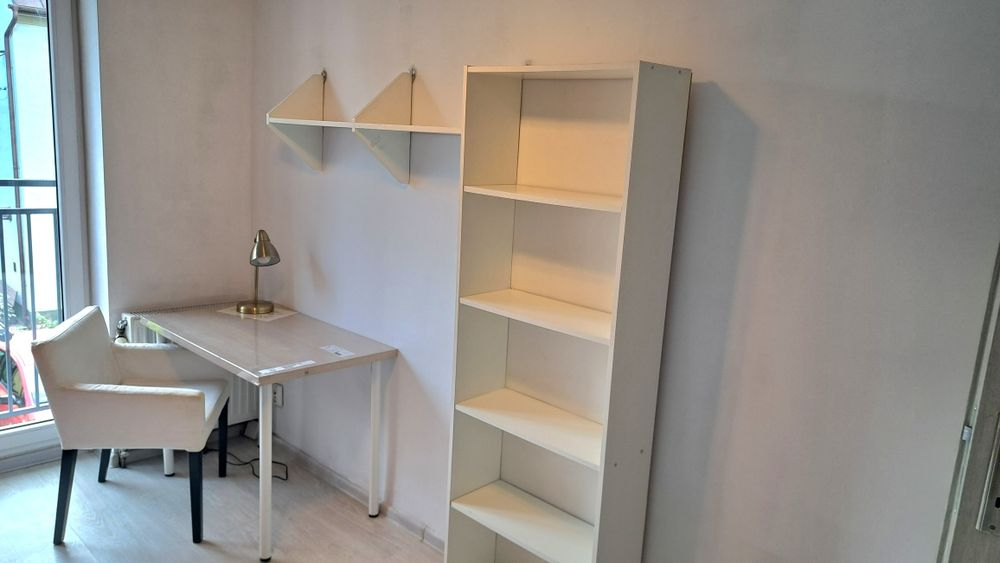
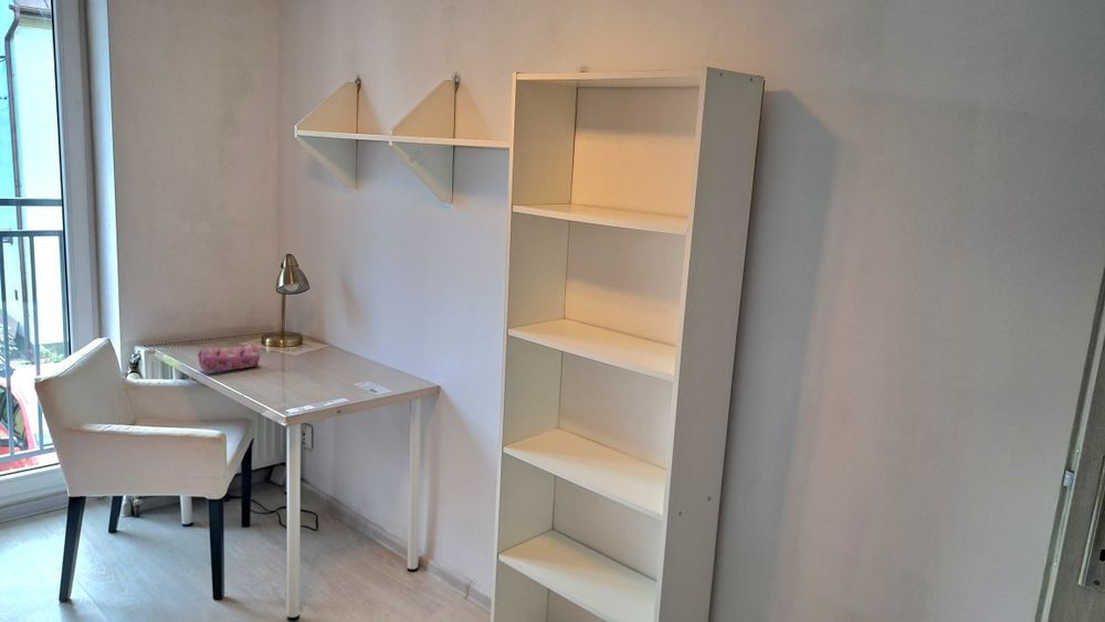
+ pencil case (229, 357)
